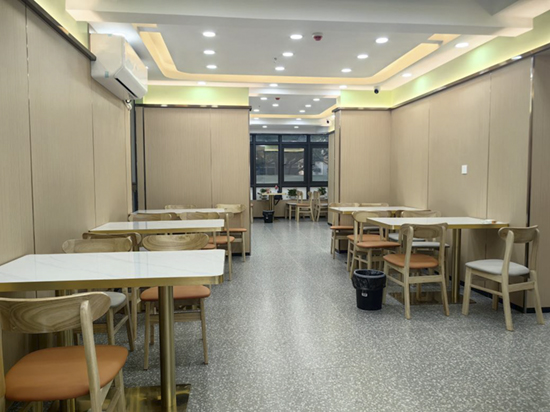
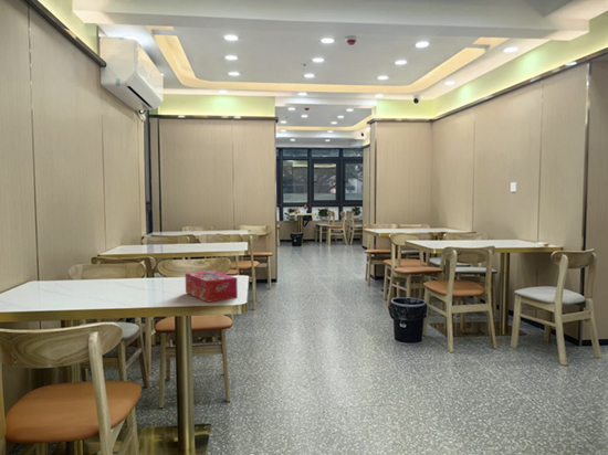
+ tissue box (210, 285)
